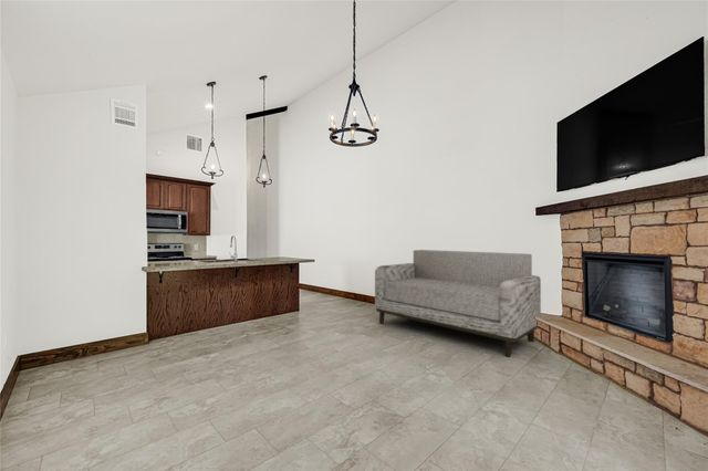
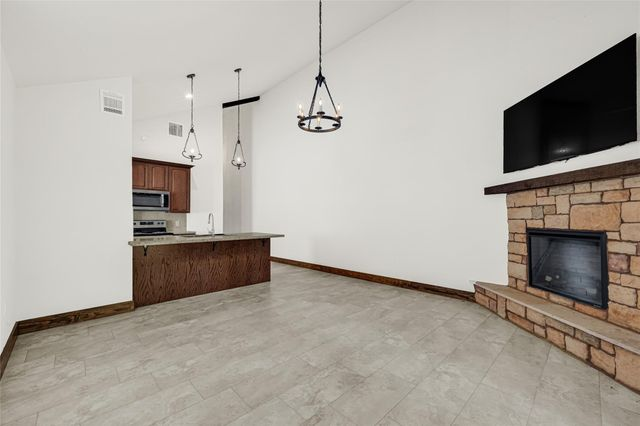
- sofa (450, 291)
